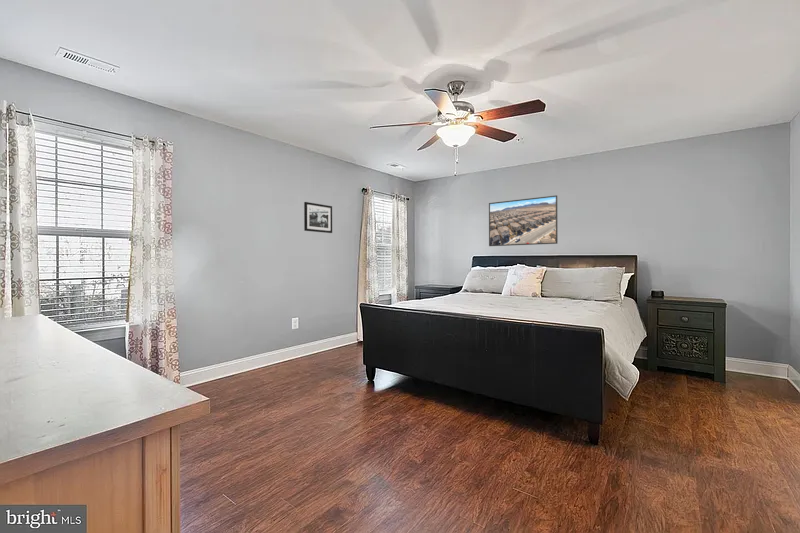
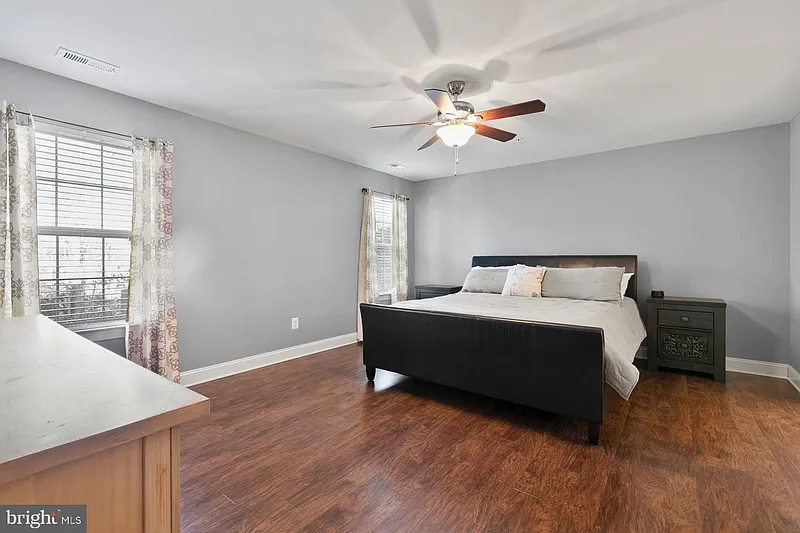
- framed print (521, 222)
- picture frame (318, 218)
